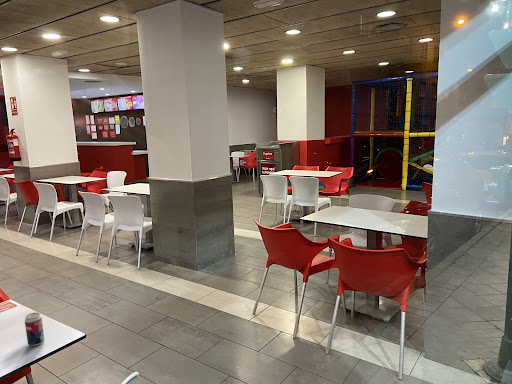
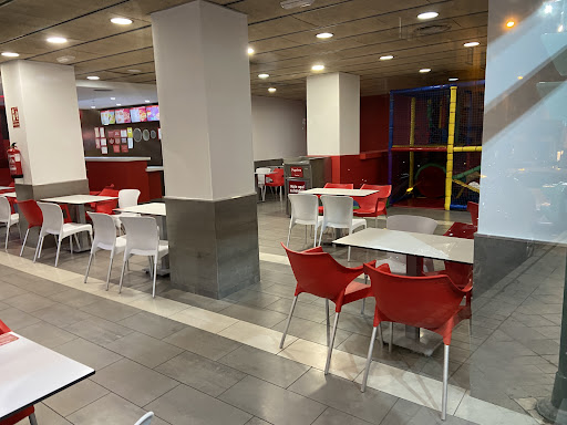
- beverage can (34, 329)
